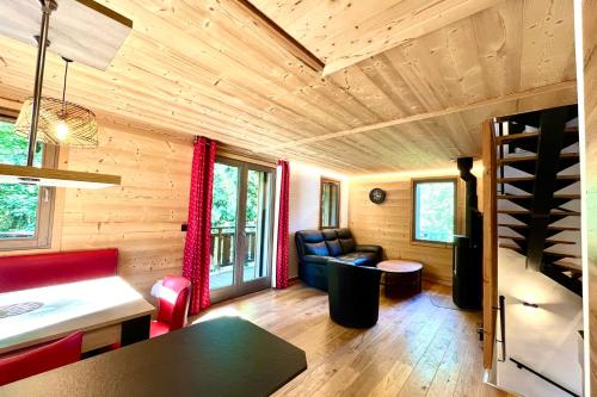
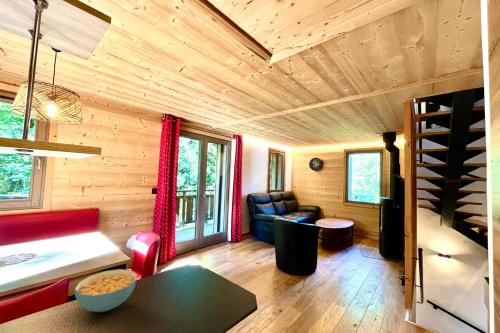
+ cereal bowl (107, 293)
